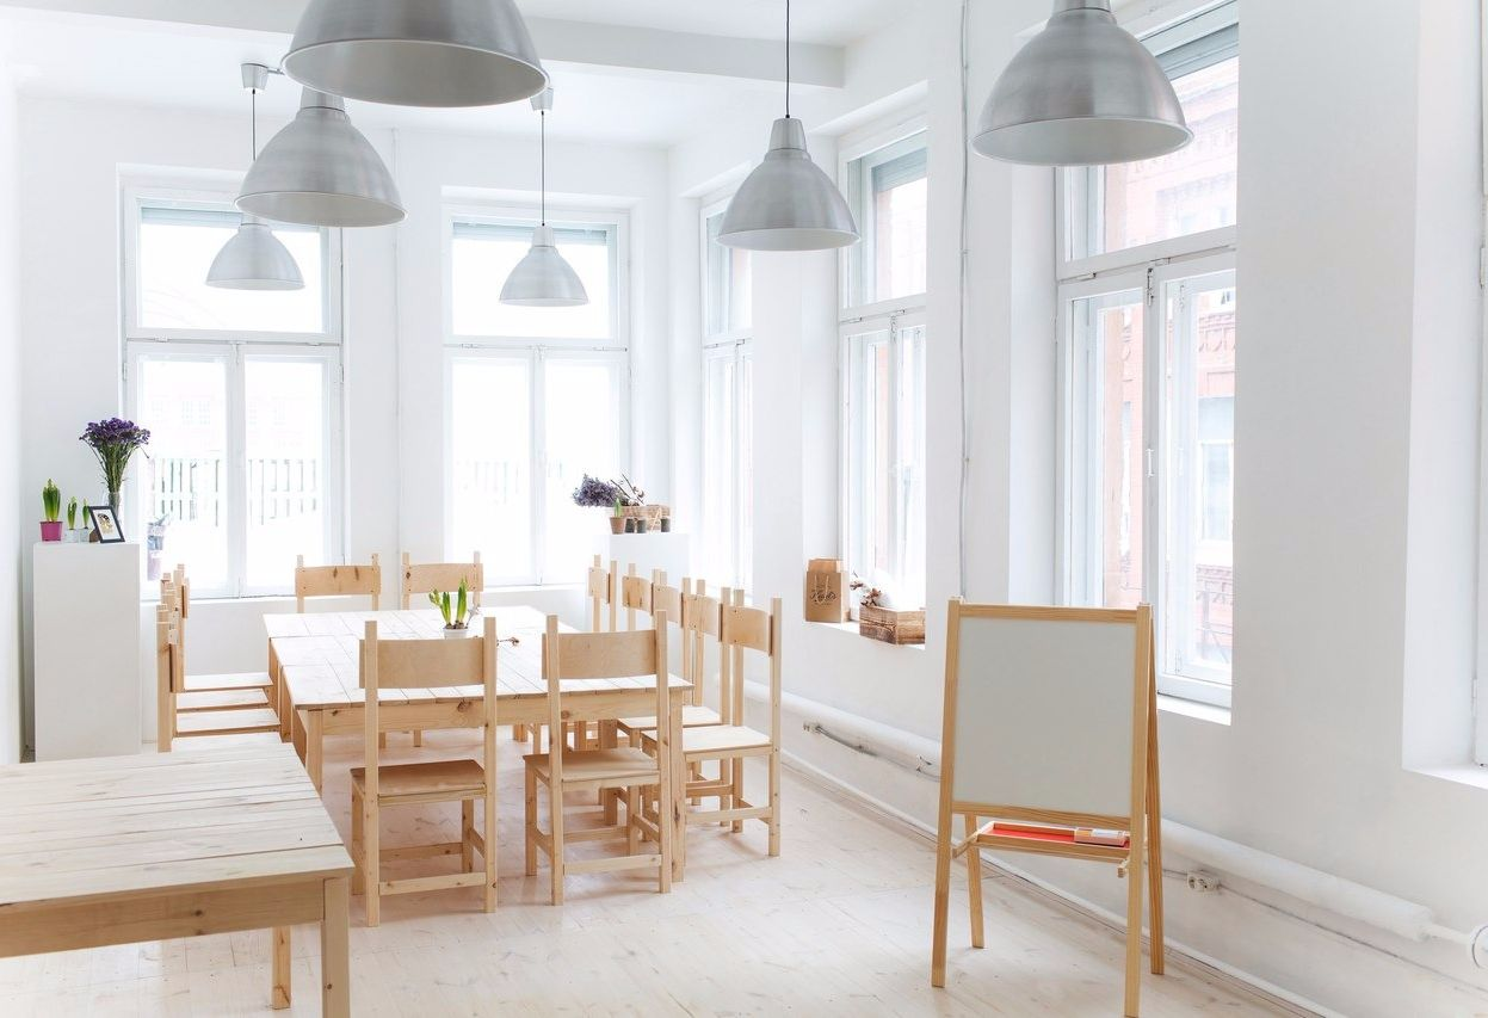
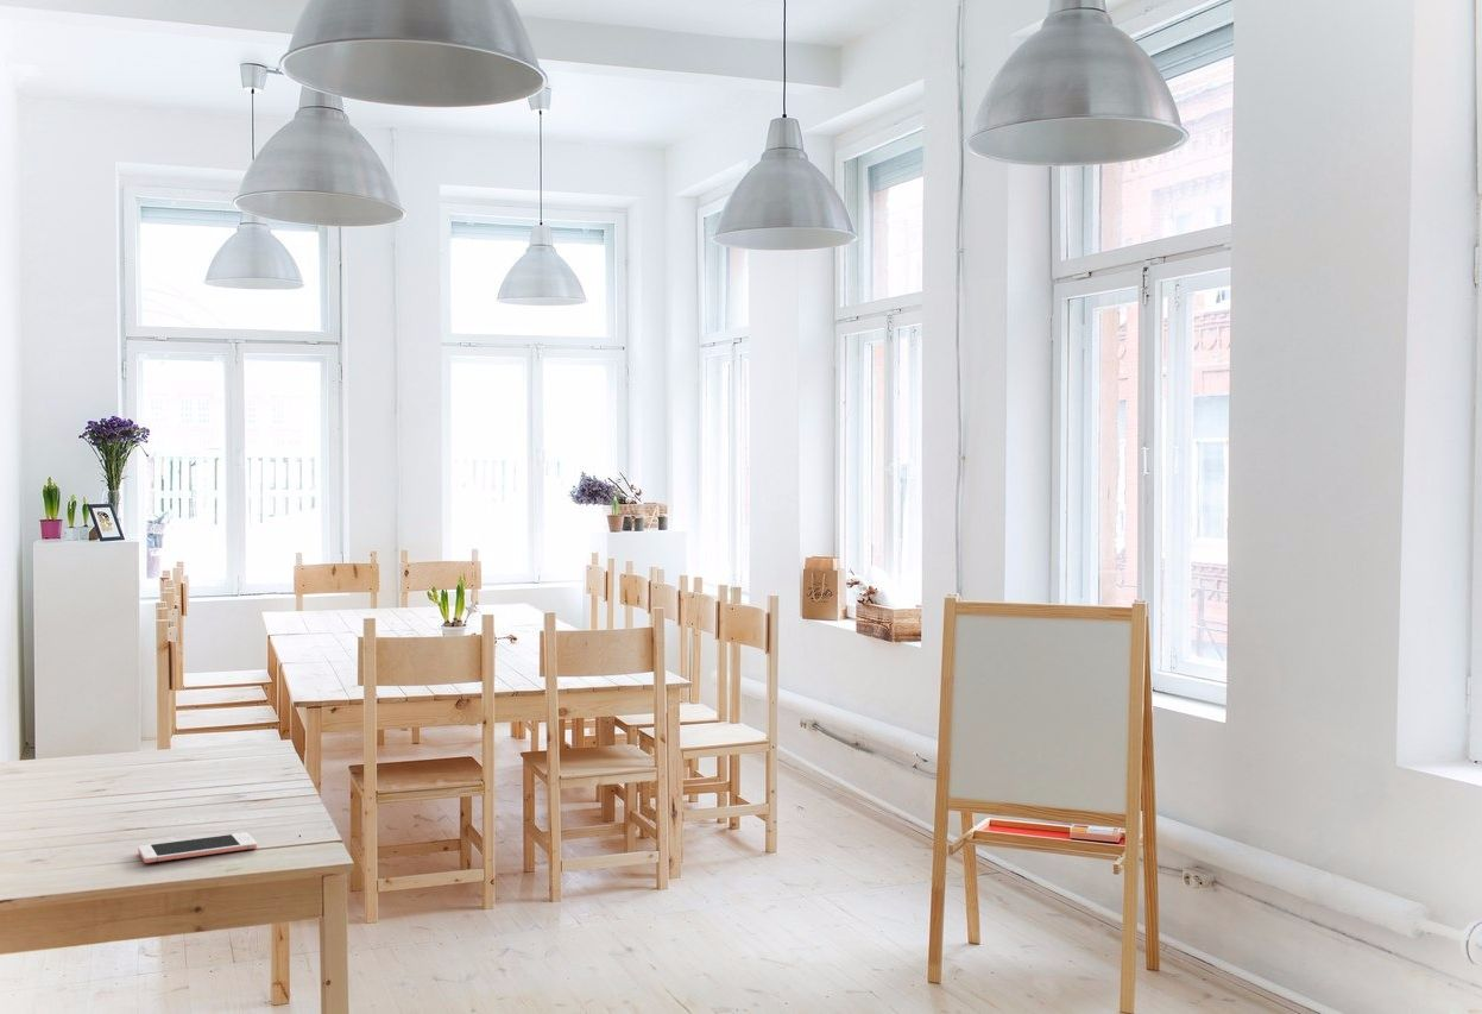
+ cell phone (197, 846)
